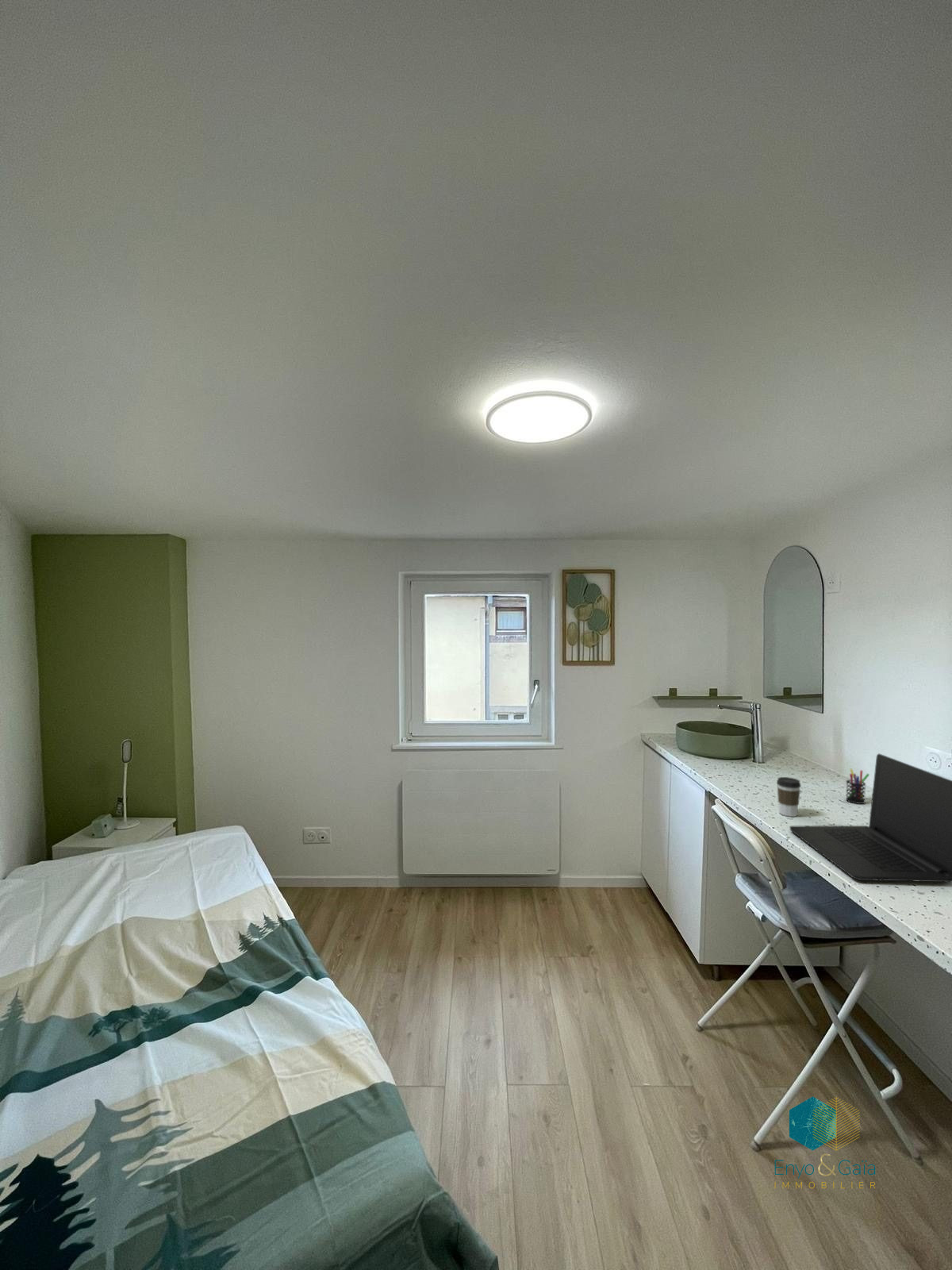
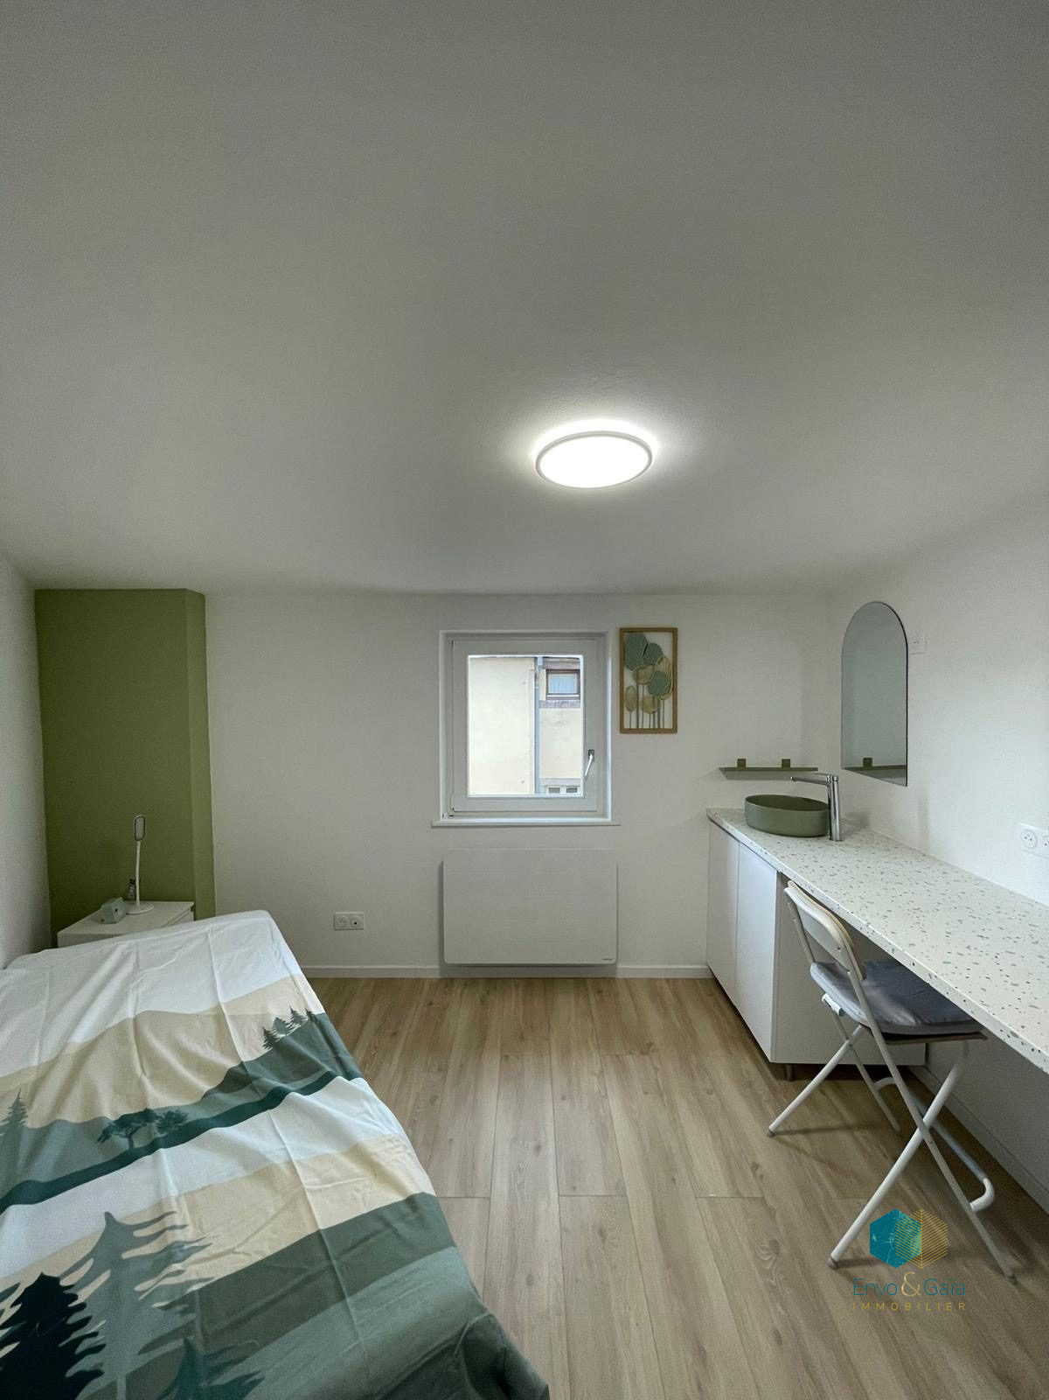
- coffee cup (788, 796)
- pen holder (858, 785)
- laptop (870, 810)
